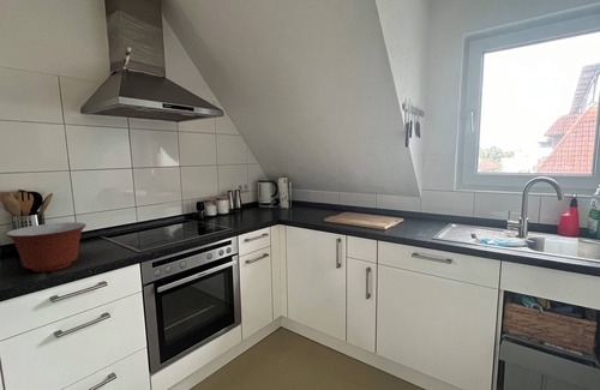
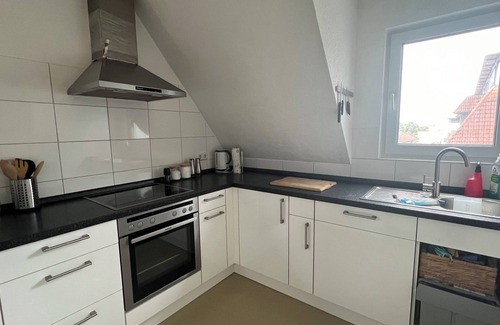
- mixing bowl (49, 247)
